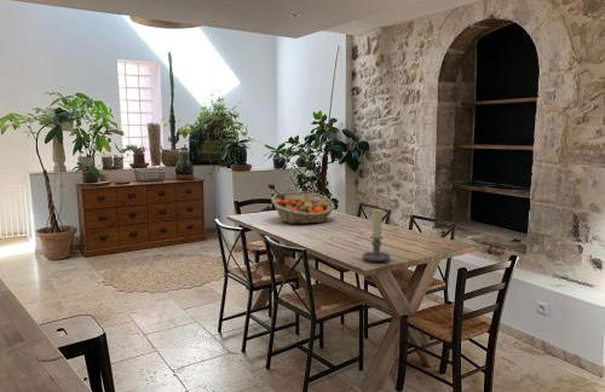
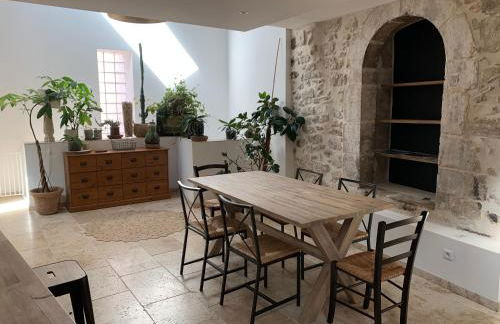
- candle holder (378, 234)
- fruit basket (302, 207)
